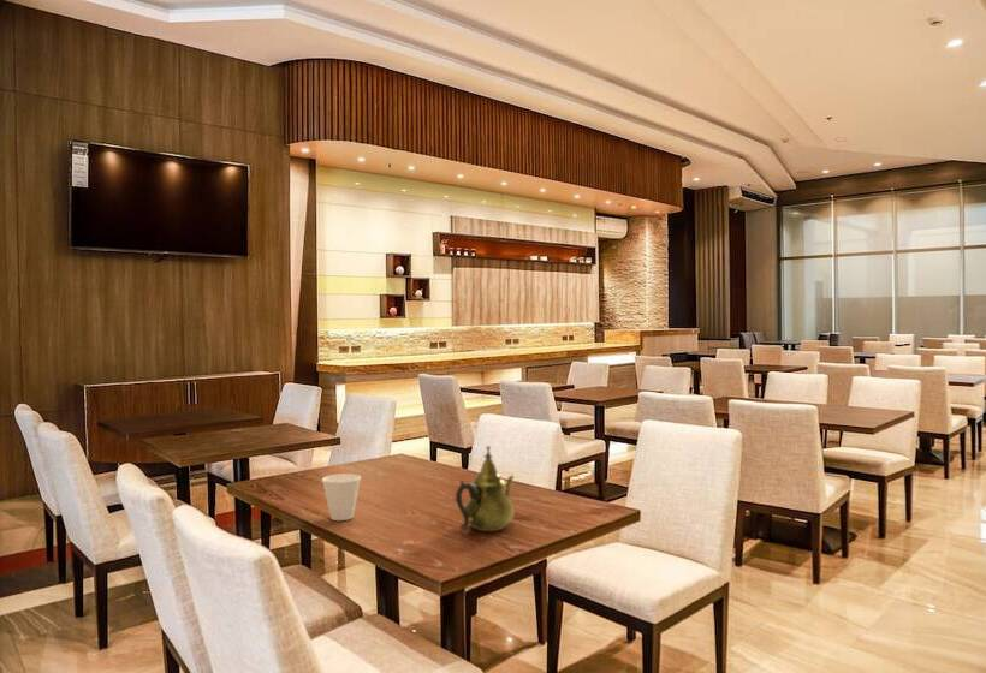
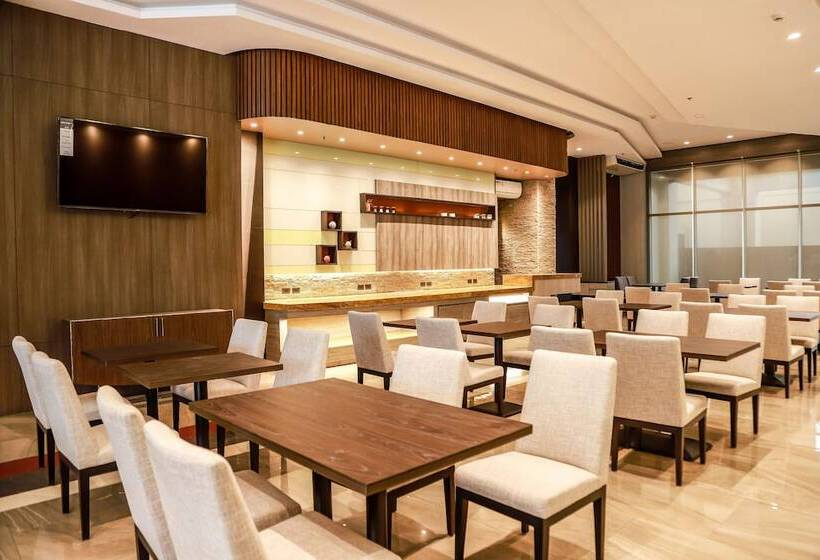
- teapot (487, 487)
- cup (341, 498)
